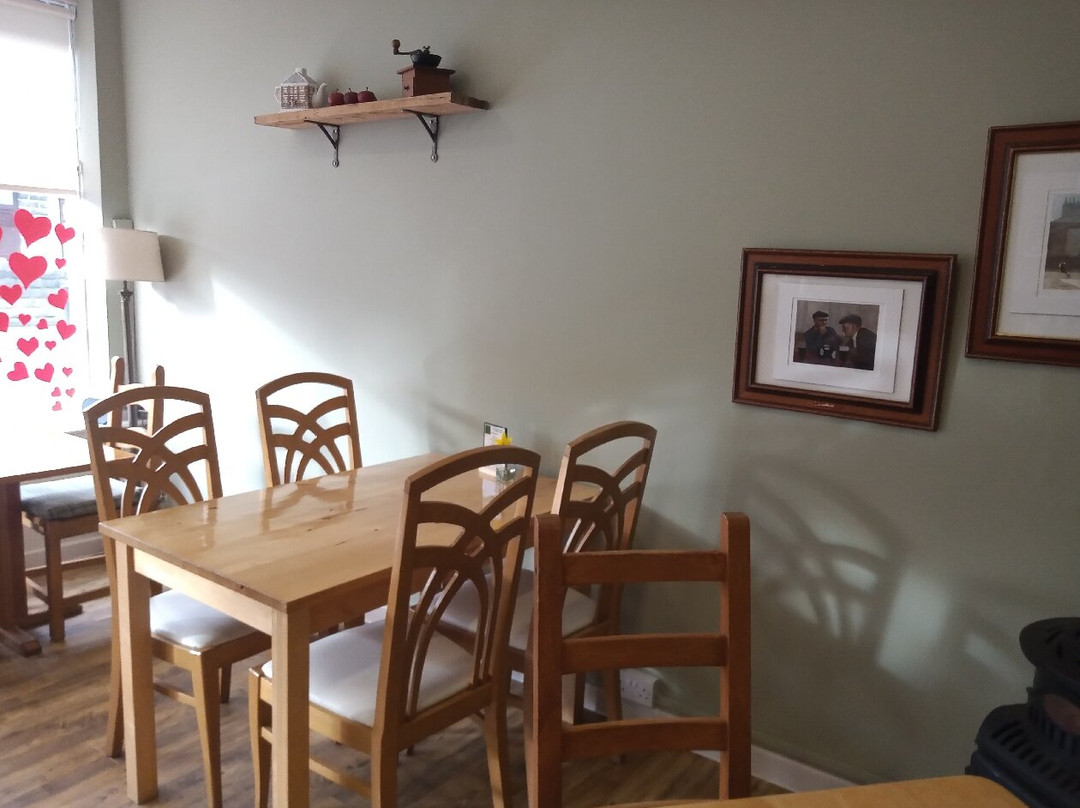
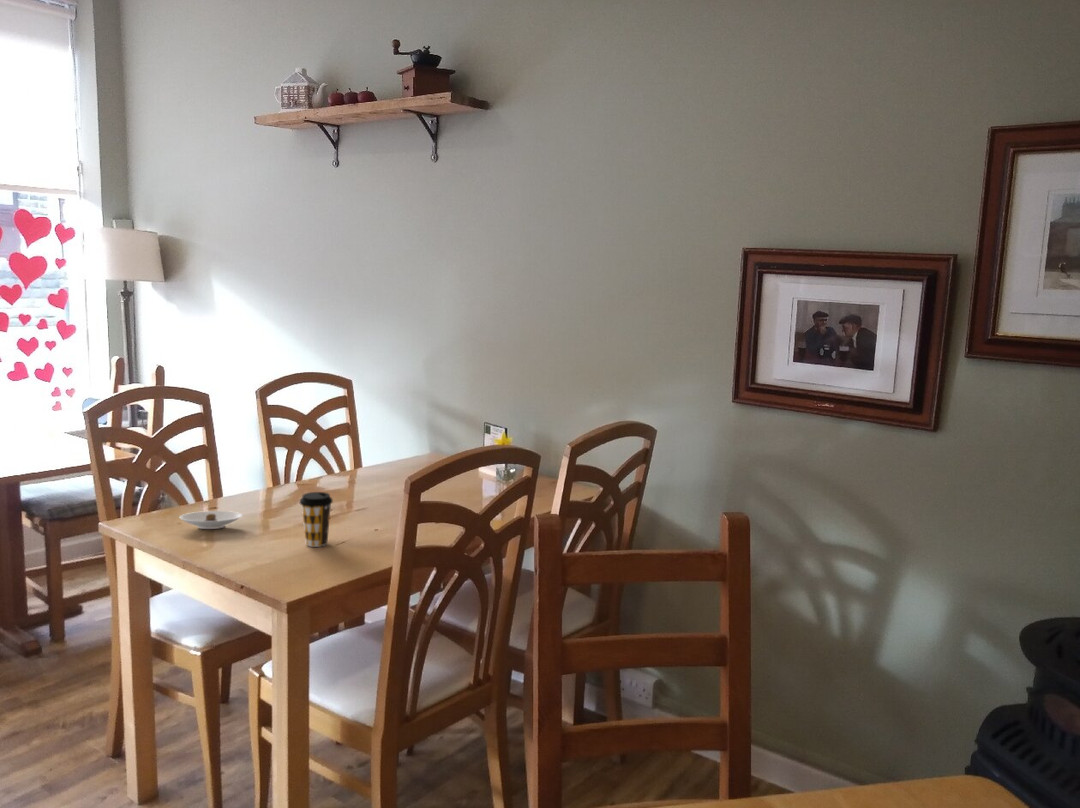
+ coffee cup (316, 519)
+ saucer (211, 520)
